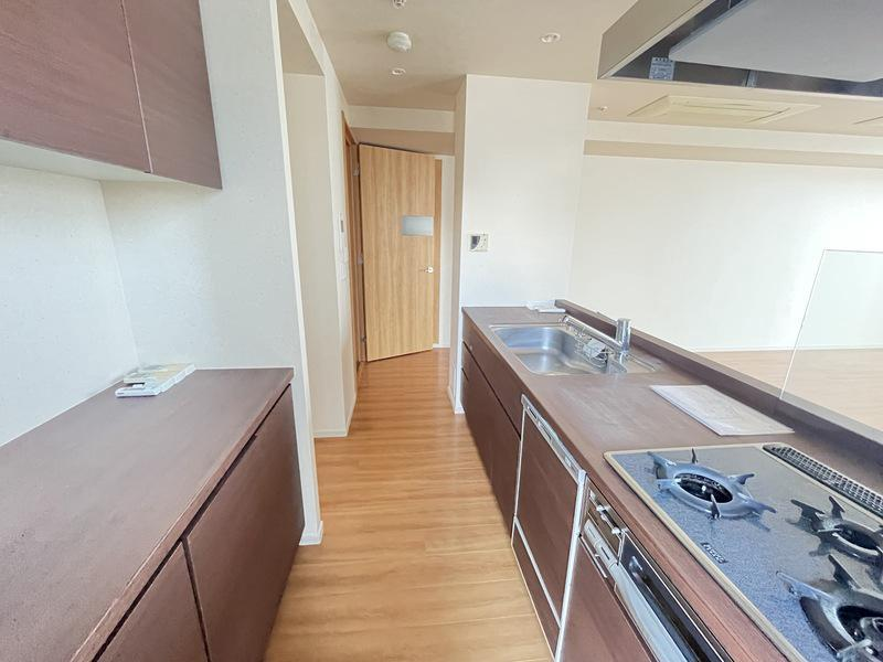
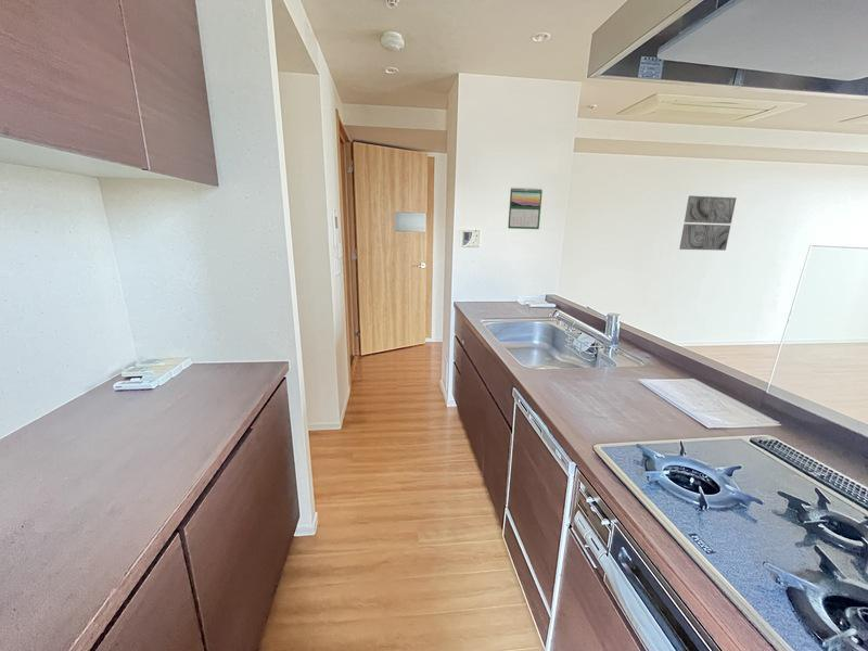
+ calendar (524, 207)
+ wall art (707, 222)
